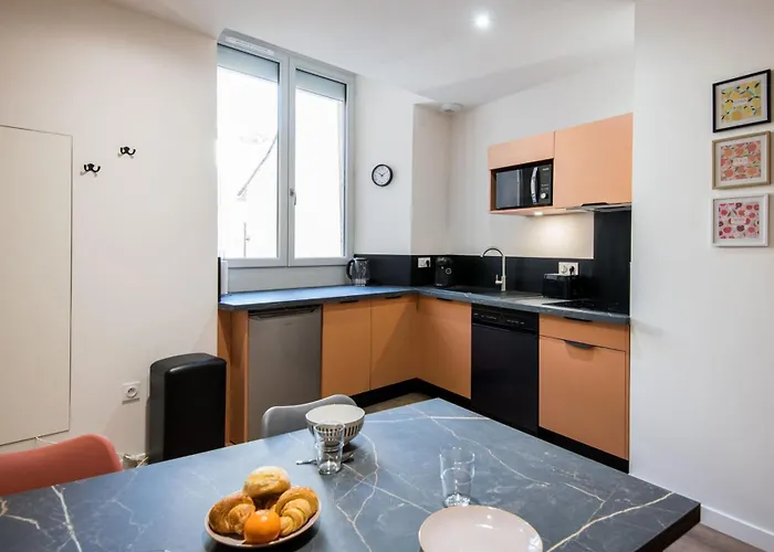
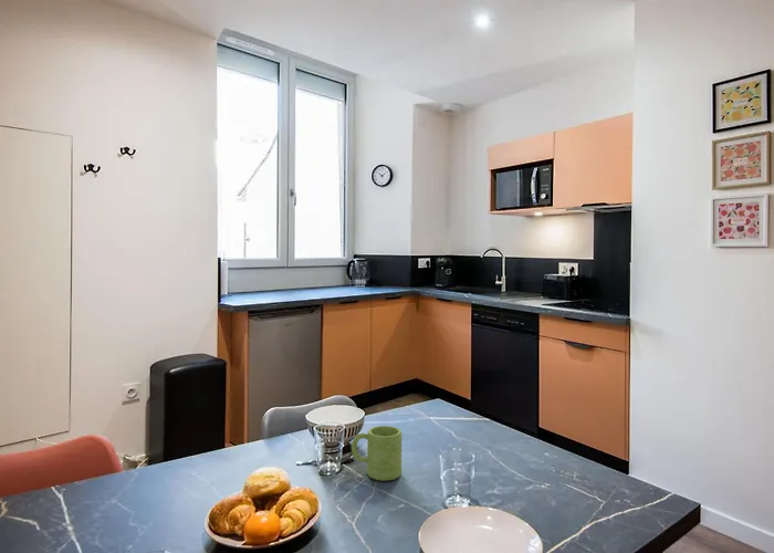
+ mug (376, 451)
